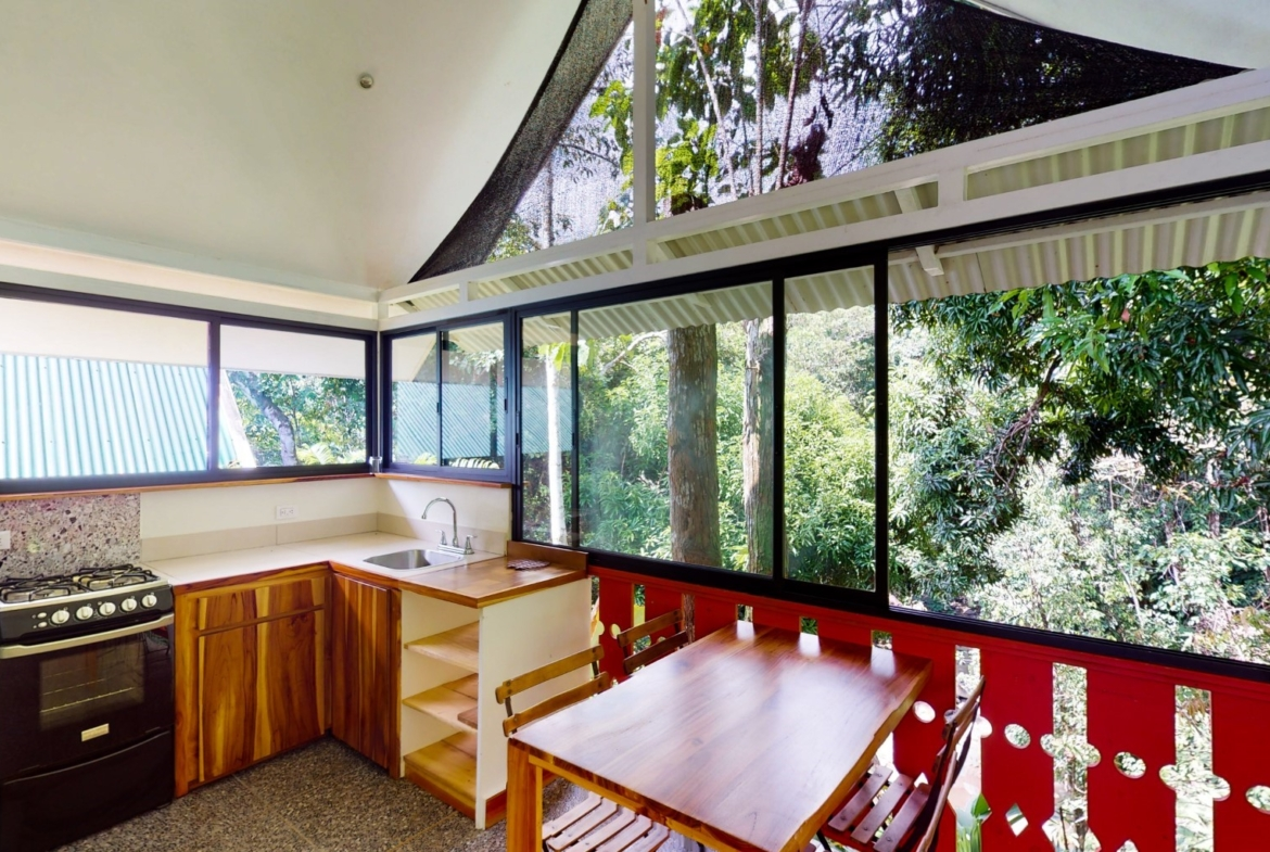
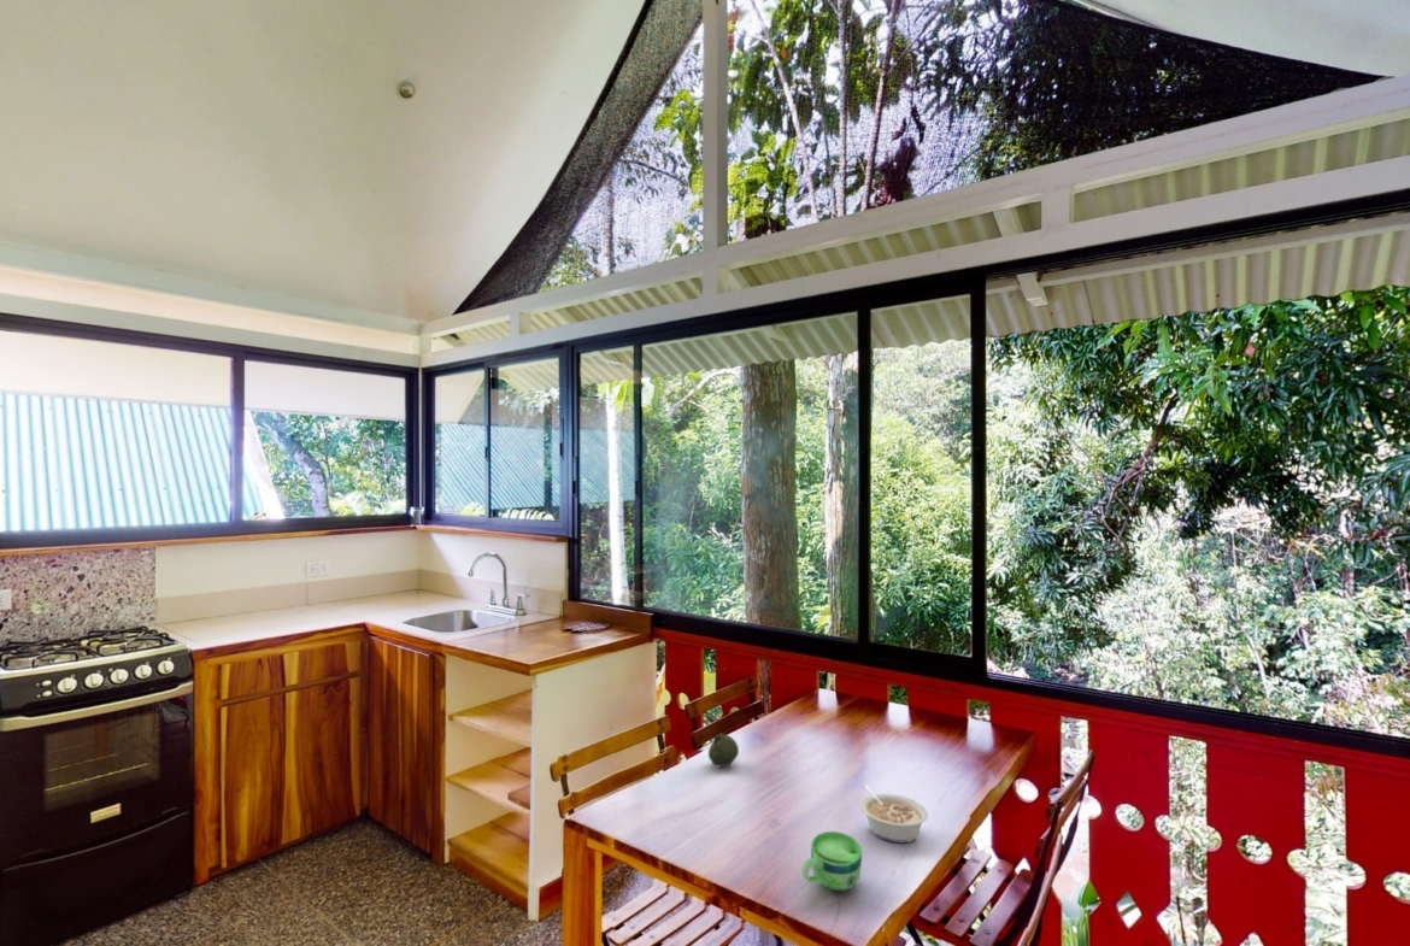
+ fruit (723, 750)
+ legume (891, 816)
+ cup (832, 866)
